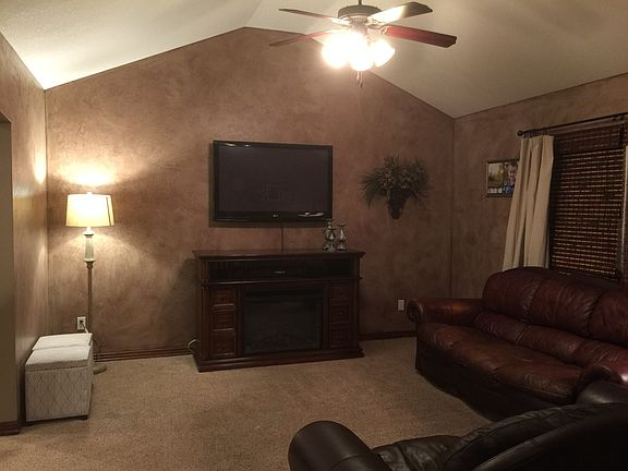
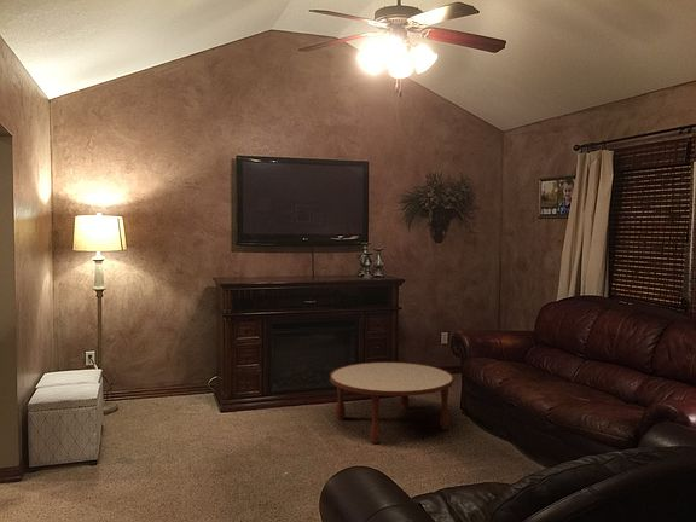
+ coffee table (390, 395)
